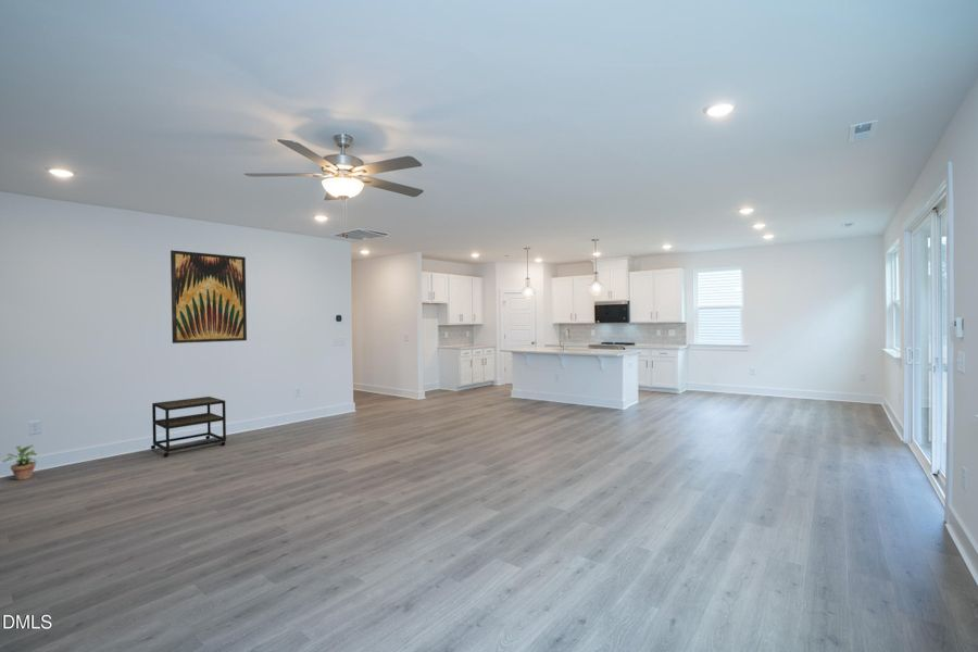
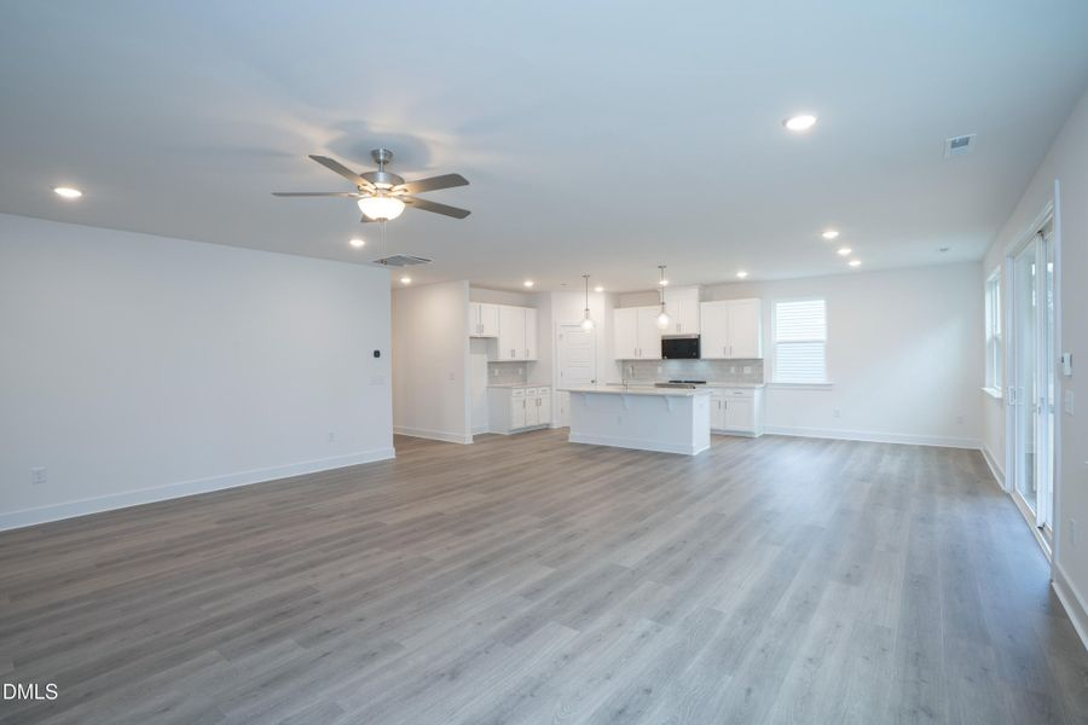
- wall art (210, 298)
- potted plant (20, 462)
- side table (188, 424)
